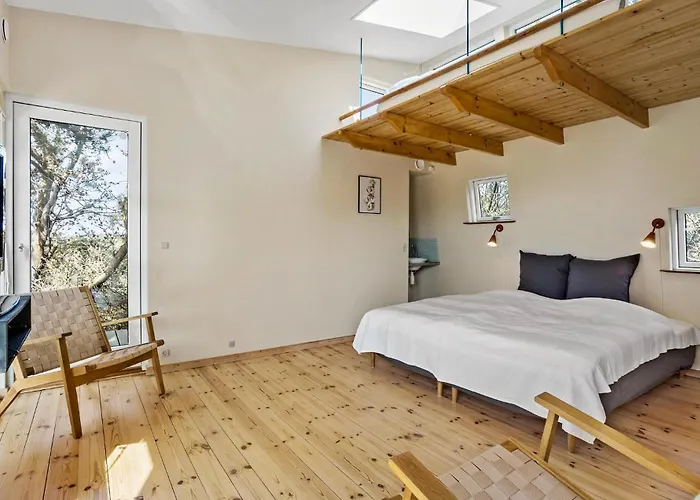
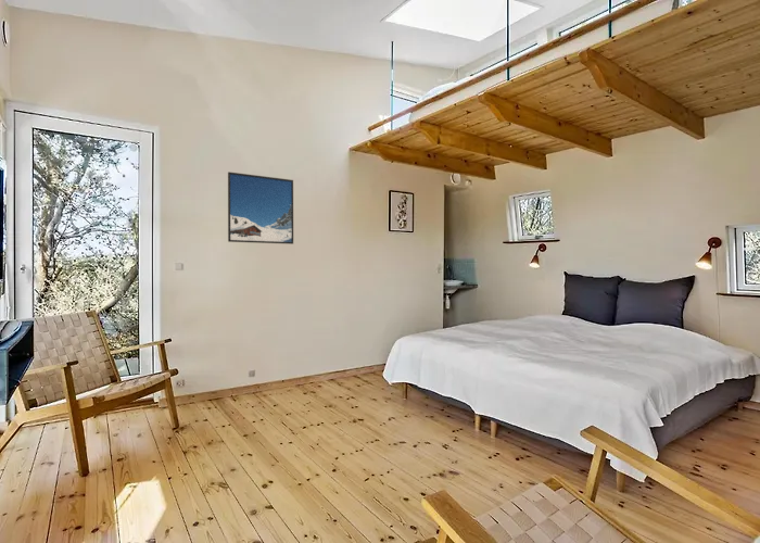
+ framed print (262, 210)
